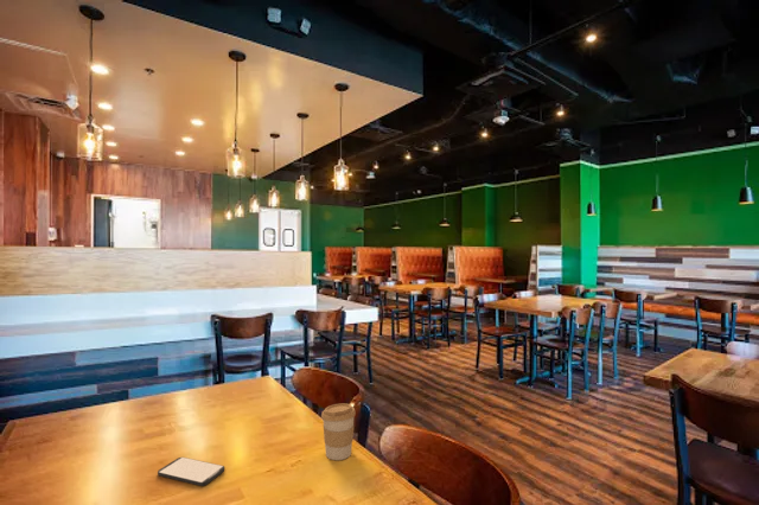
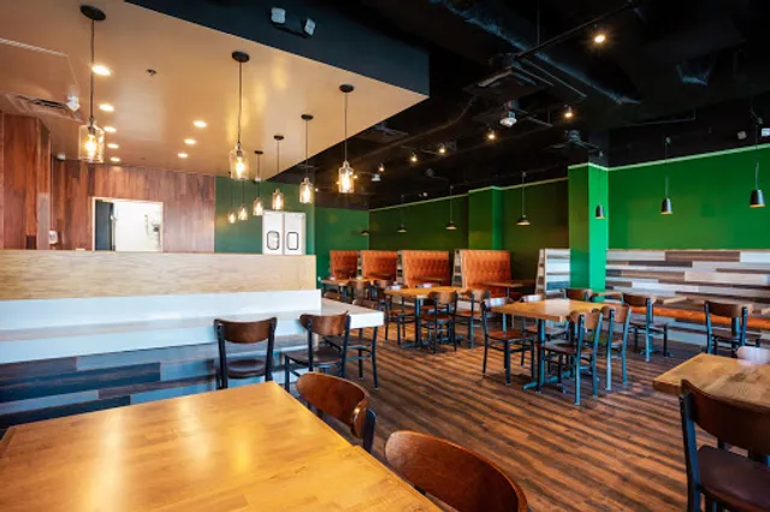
- coffee cup (338, 429)
- smartphone (191, 471)
